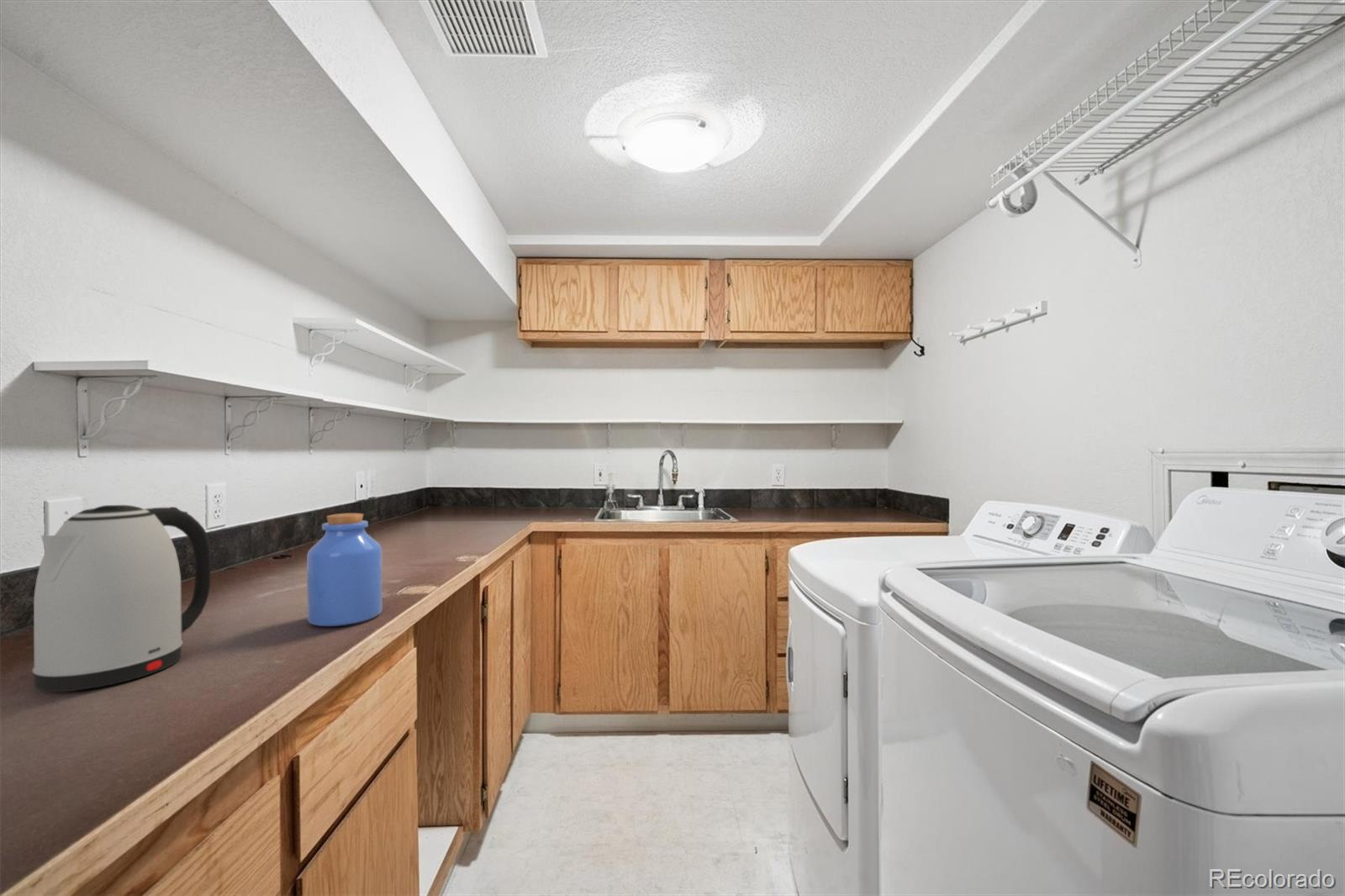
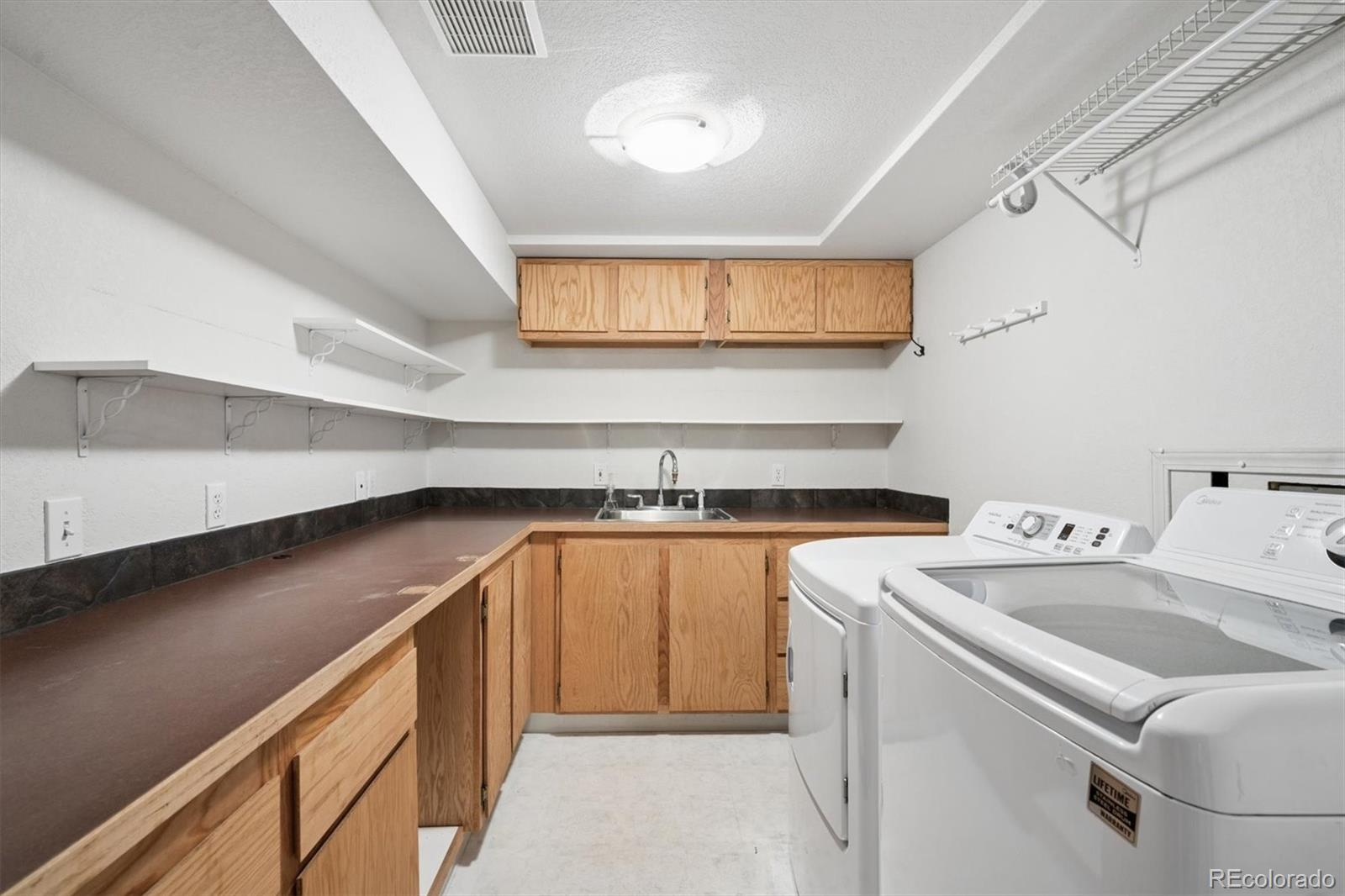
- jar (345, 566)
- kettle (135, 582)
